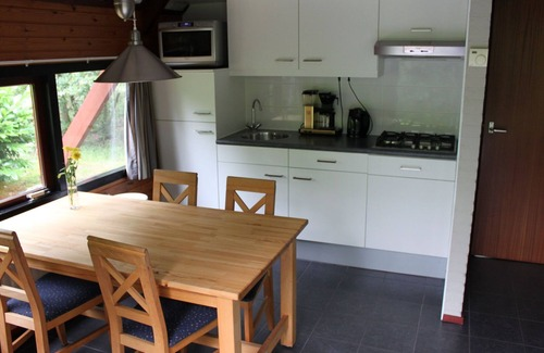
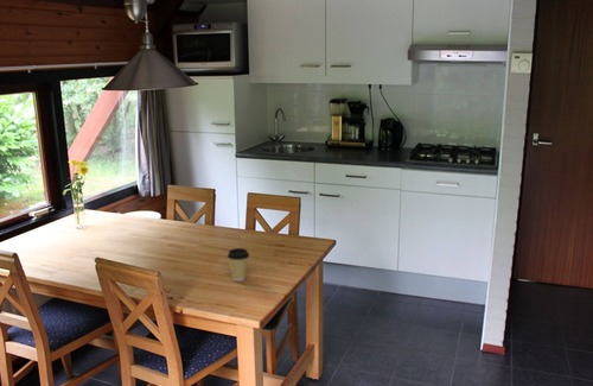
+ coffee cup (238, 265)
